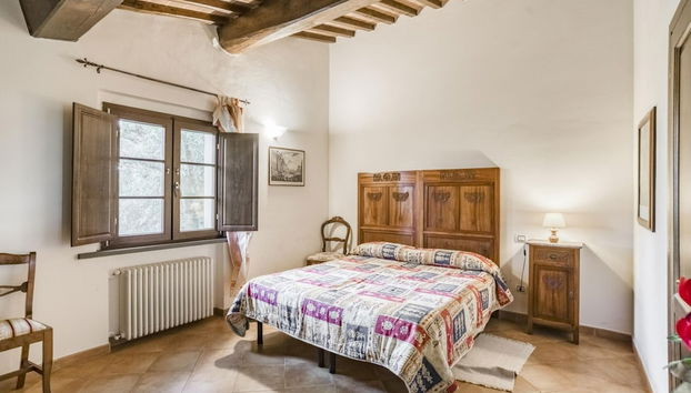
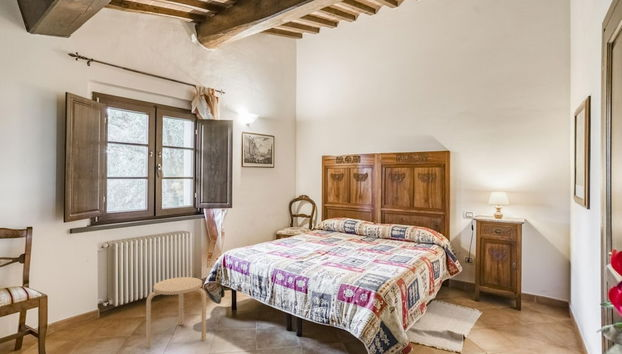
+ stool (179, 308)
